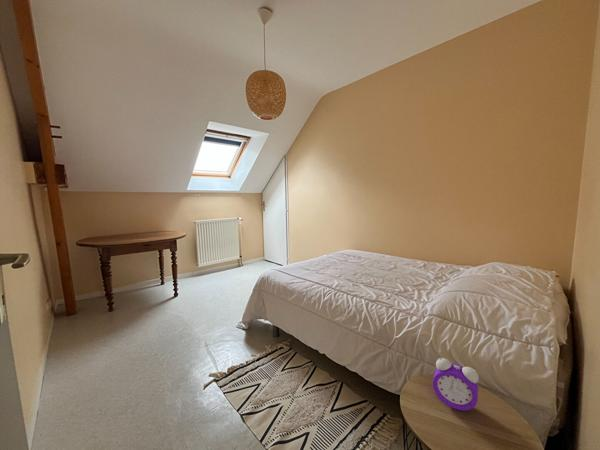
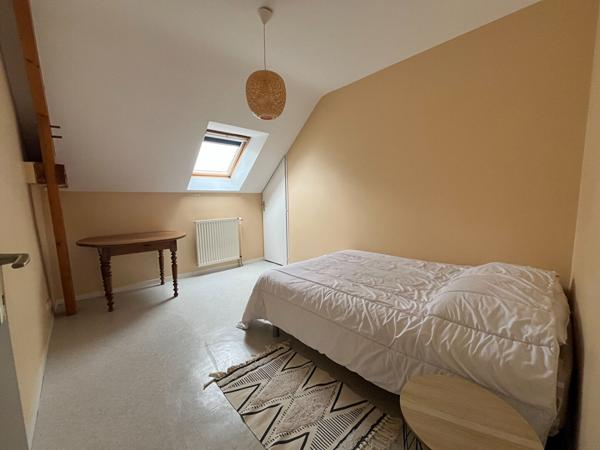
- alarm clock (455, 383)
